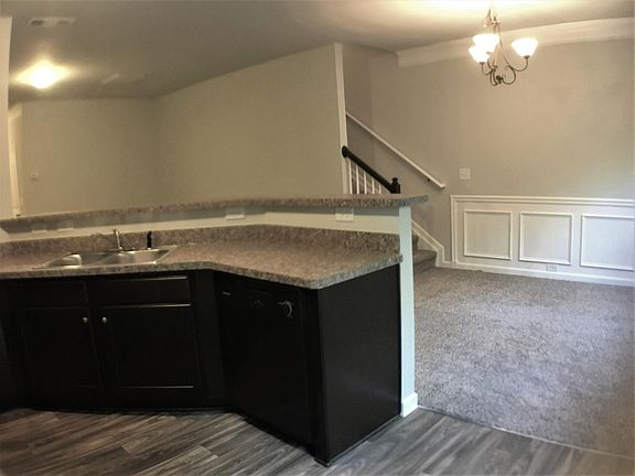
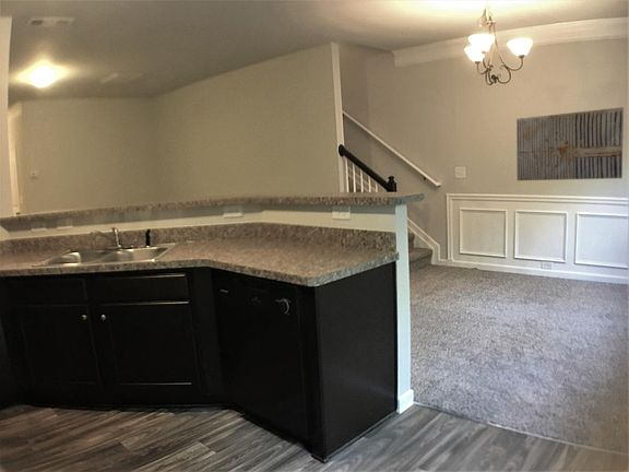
+ wall art (566, 146)
